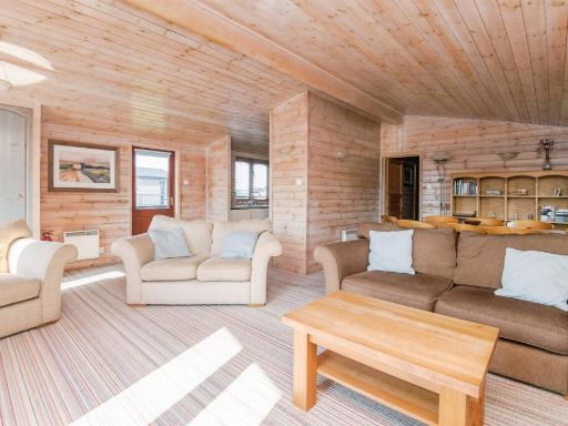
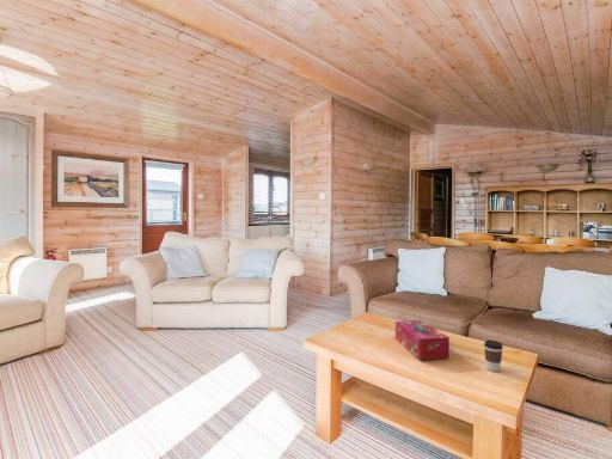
+ coffee cup (492, 355)
+ tissue box (420, 338)
